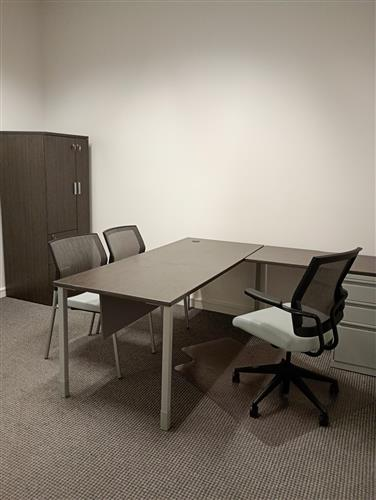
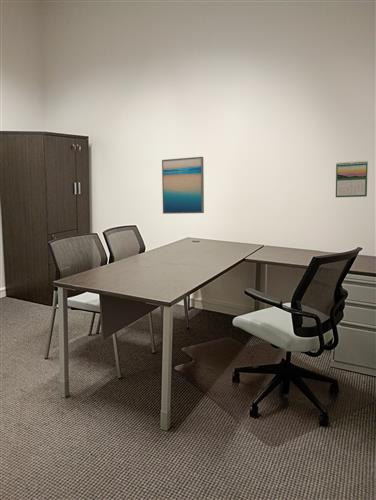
+ calendar (351, 179)
+ wall art (182, 186)
